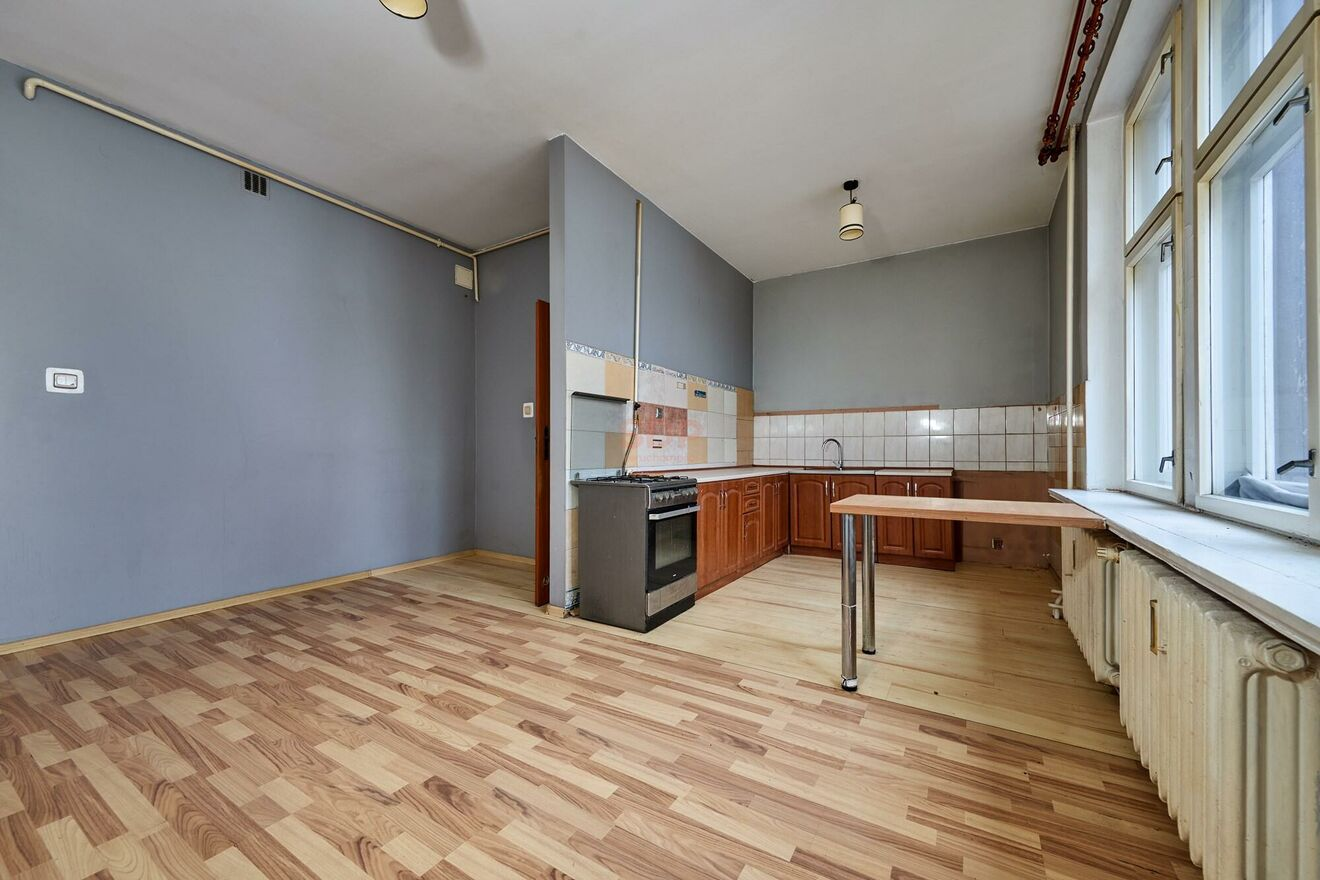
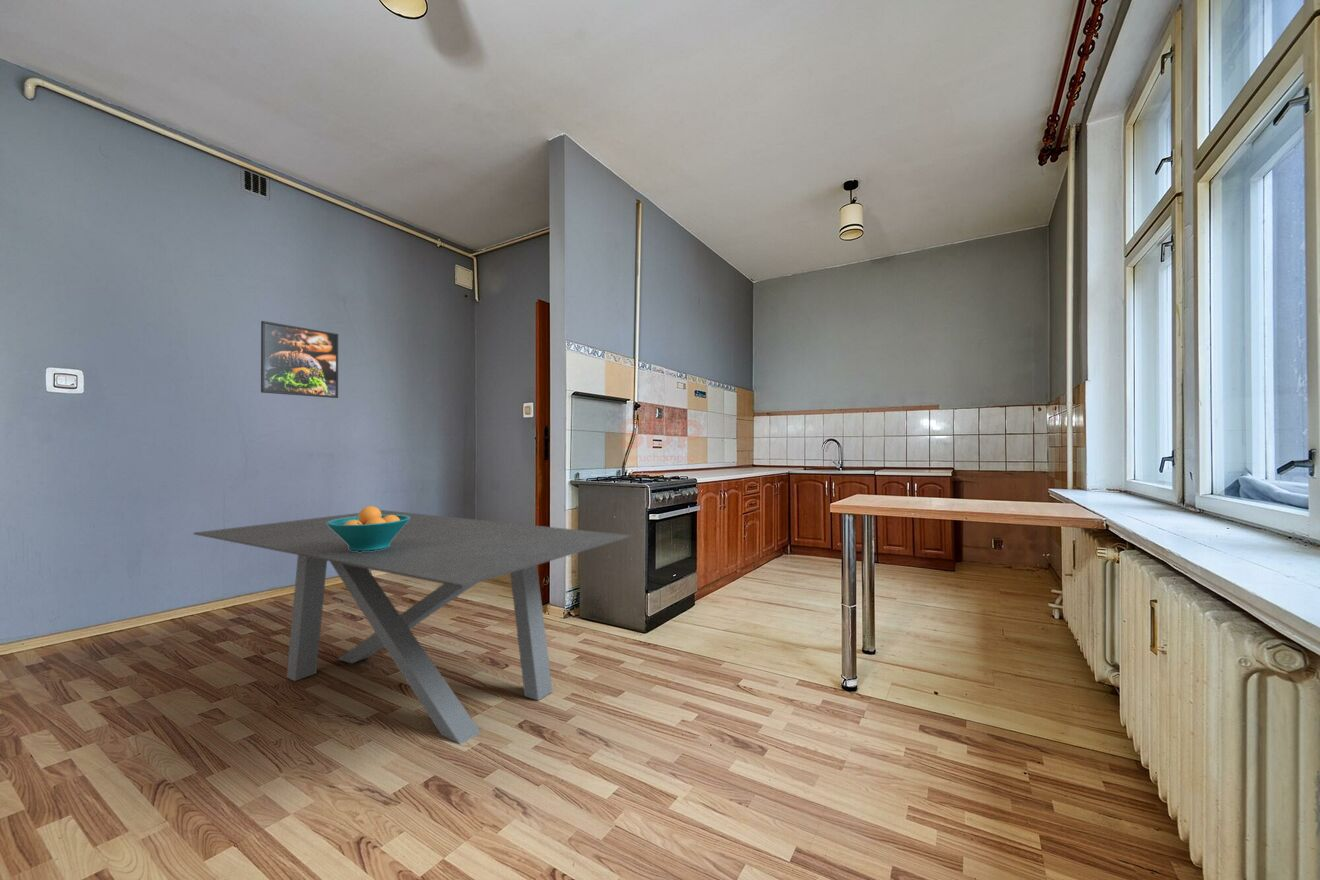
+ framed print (301, 361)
+ fruit bowl (370, 526)
+ dining table (407, 610)
